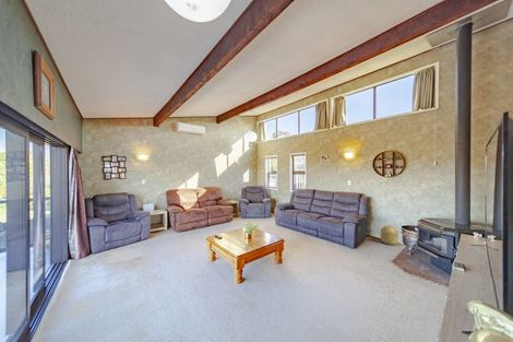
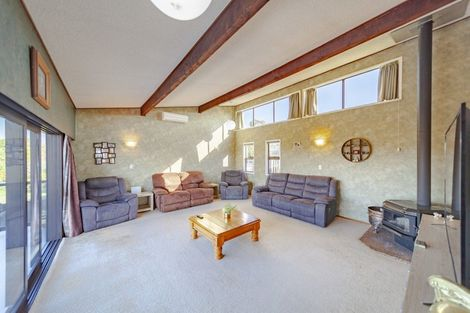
- basket (389, 234)
